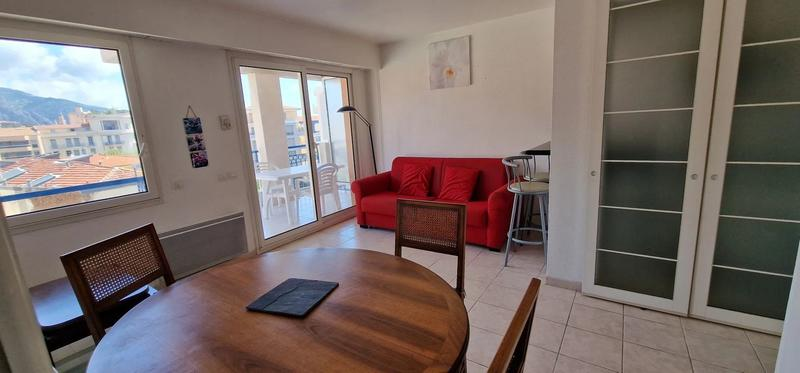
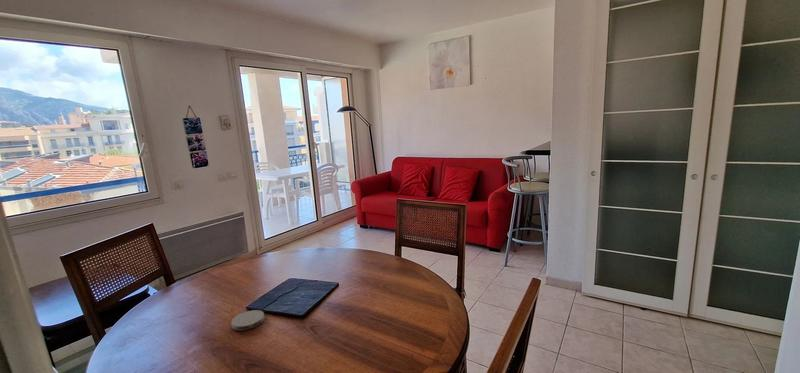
+ coaster (248, 319)
